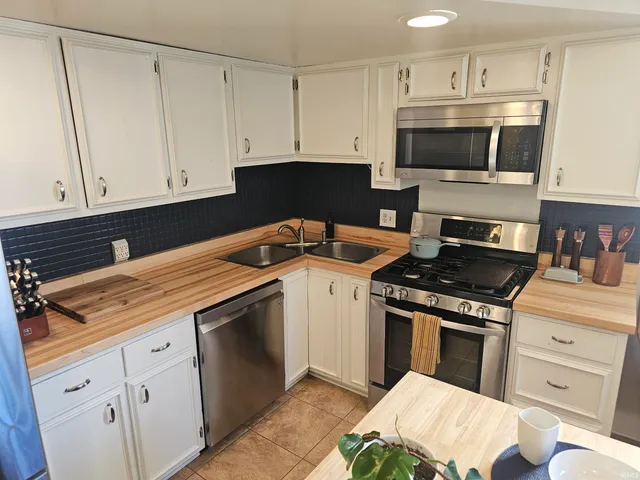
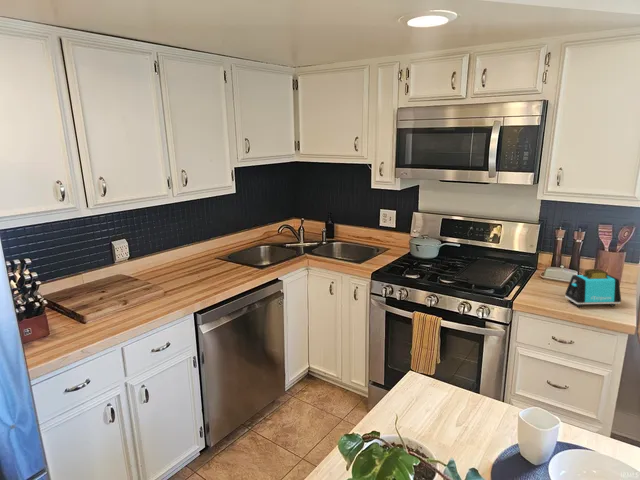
+ toaster (593, 287)
